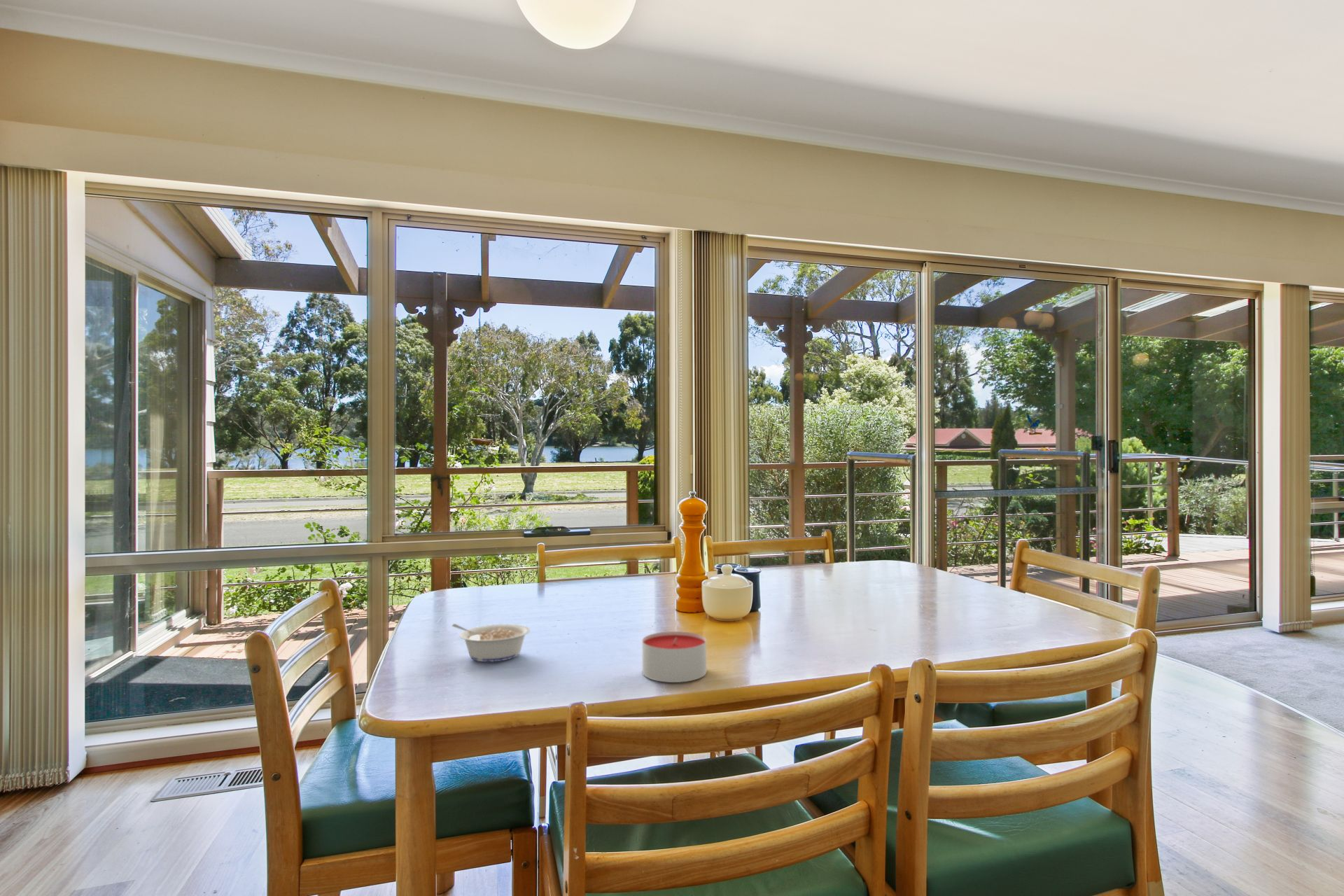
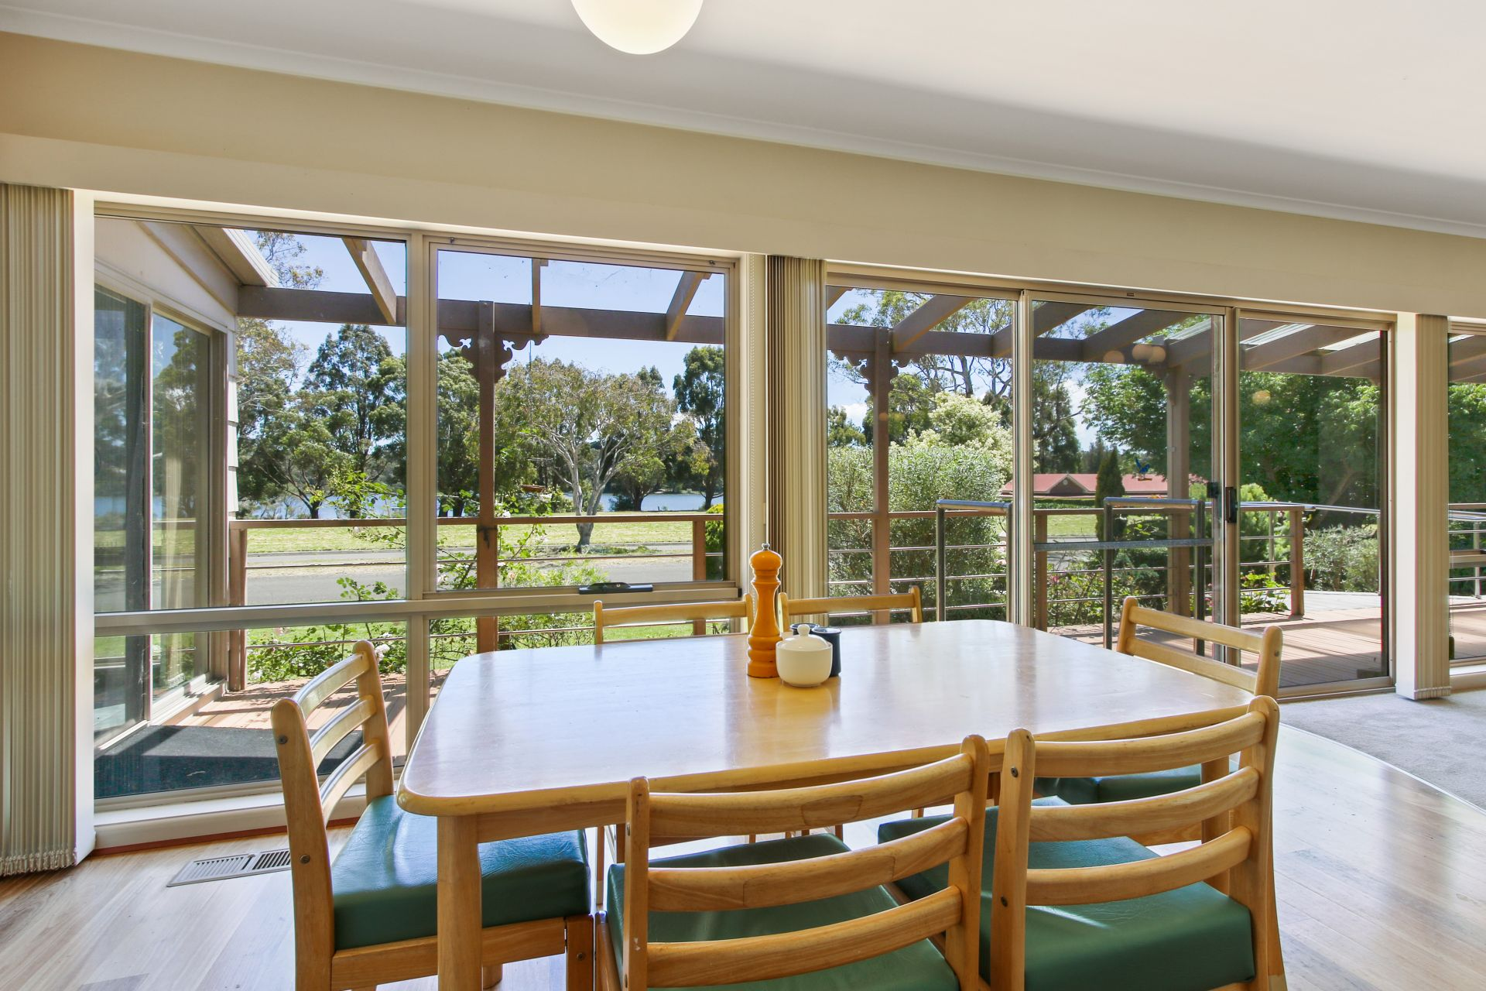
- legume (492, 641)
- candle (674, 654)
